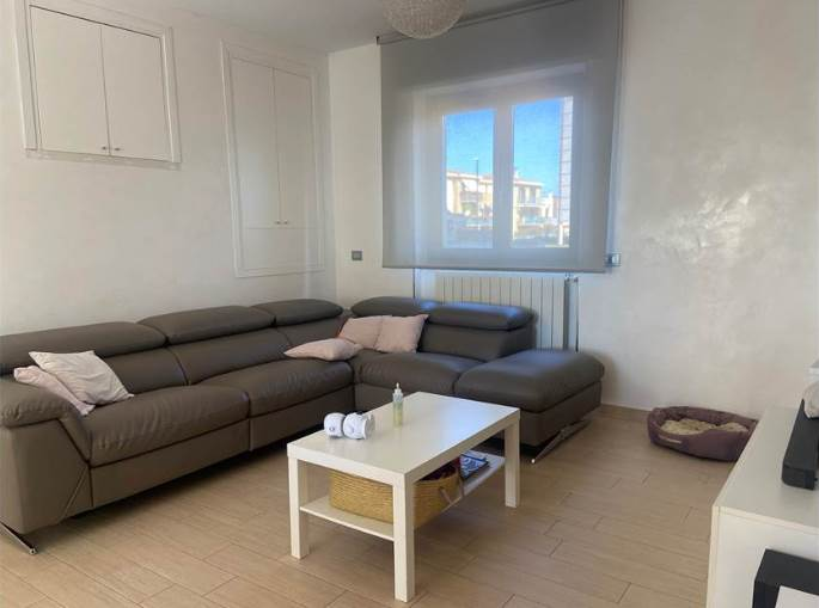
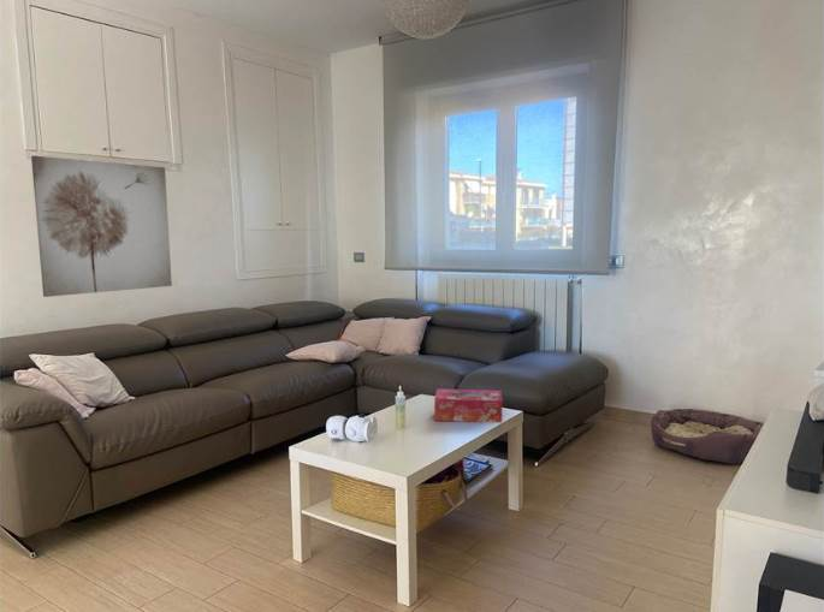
+ tissue box (468, 405)
+ wall art (108, 227)
